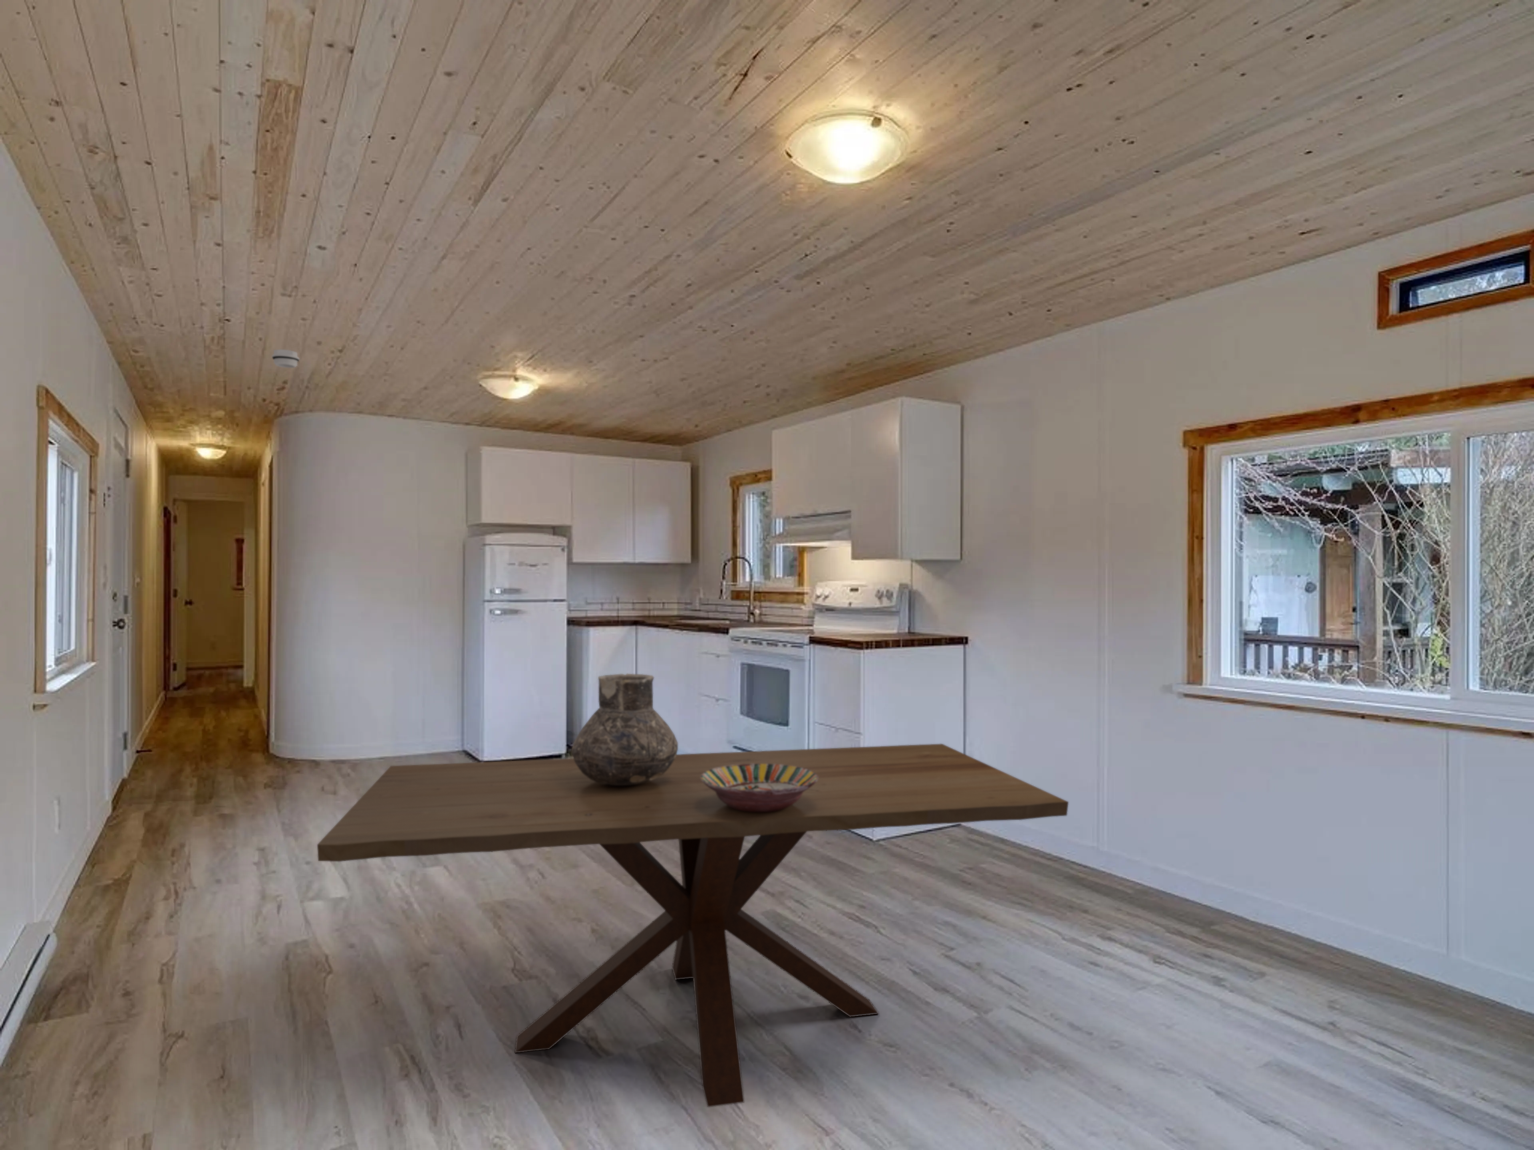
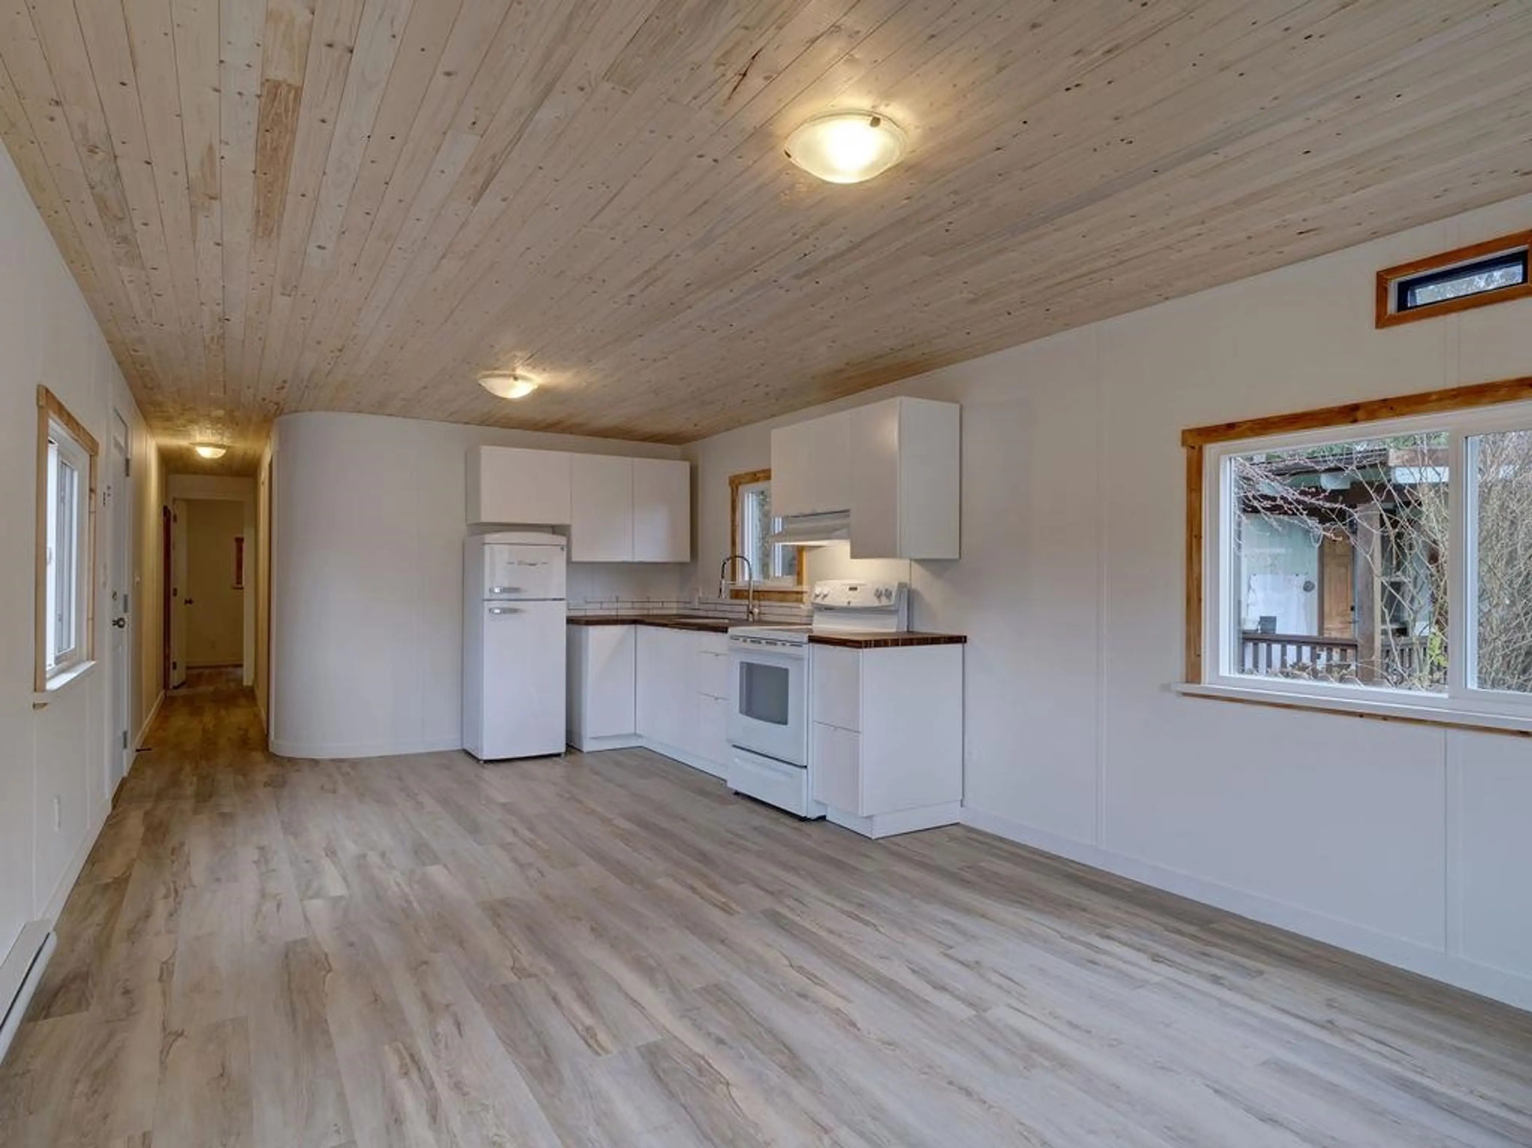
- dining table (702, 904)
- vase (626, 728)
- serving bowl (759, 790)
- smoke detector (285, 359)
